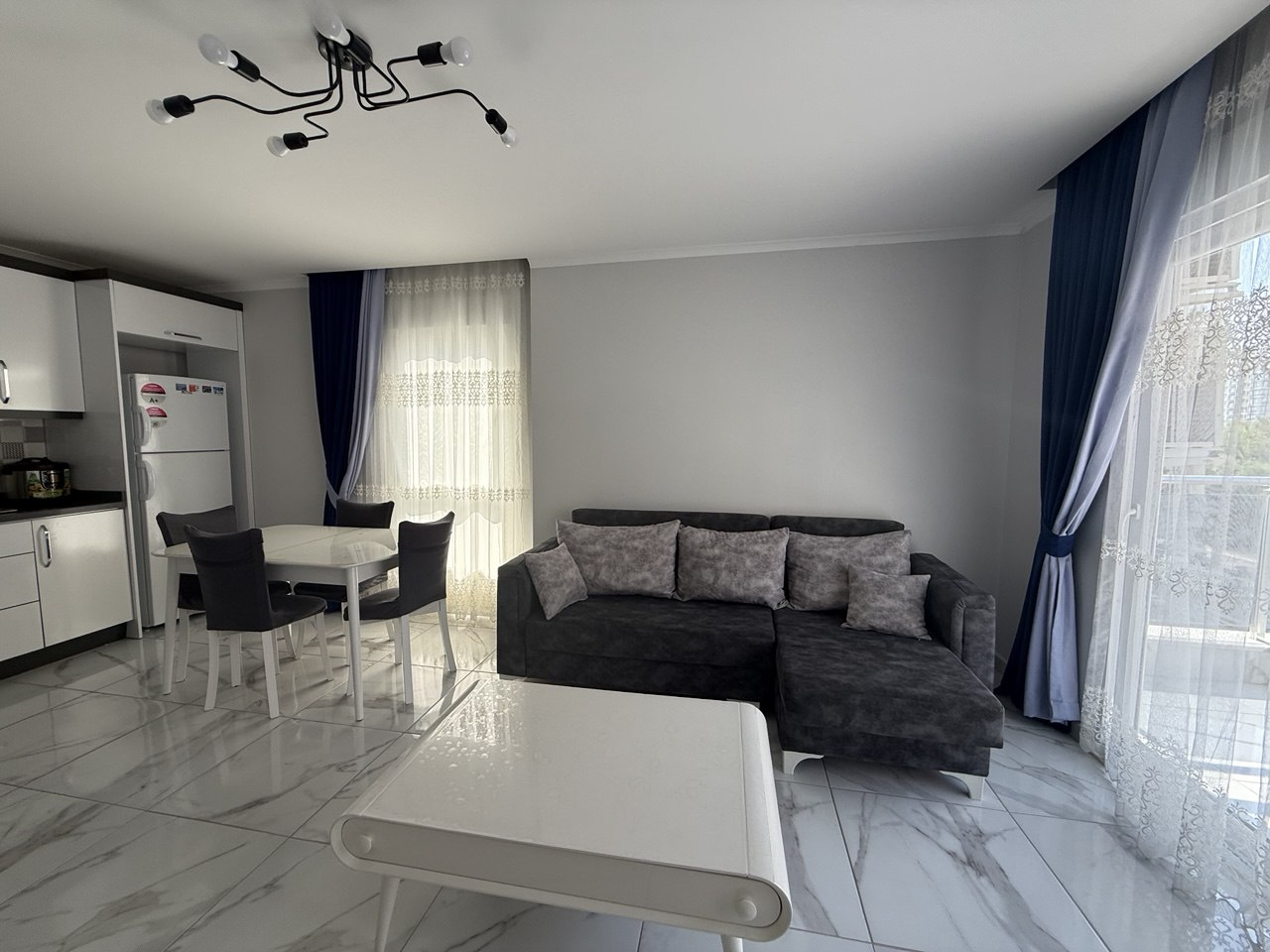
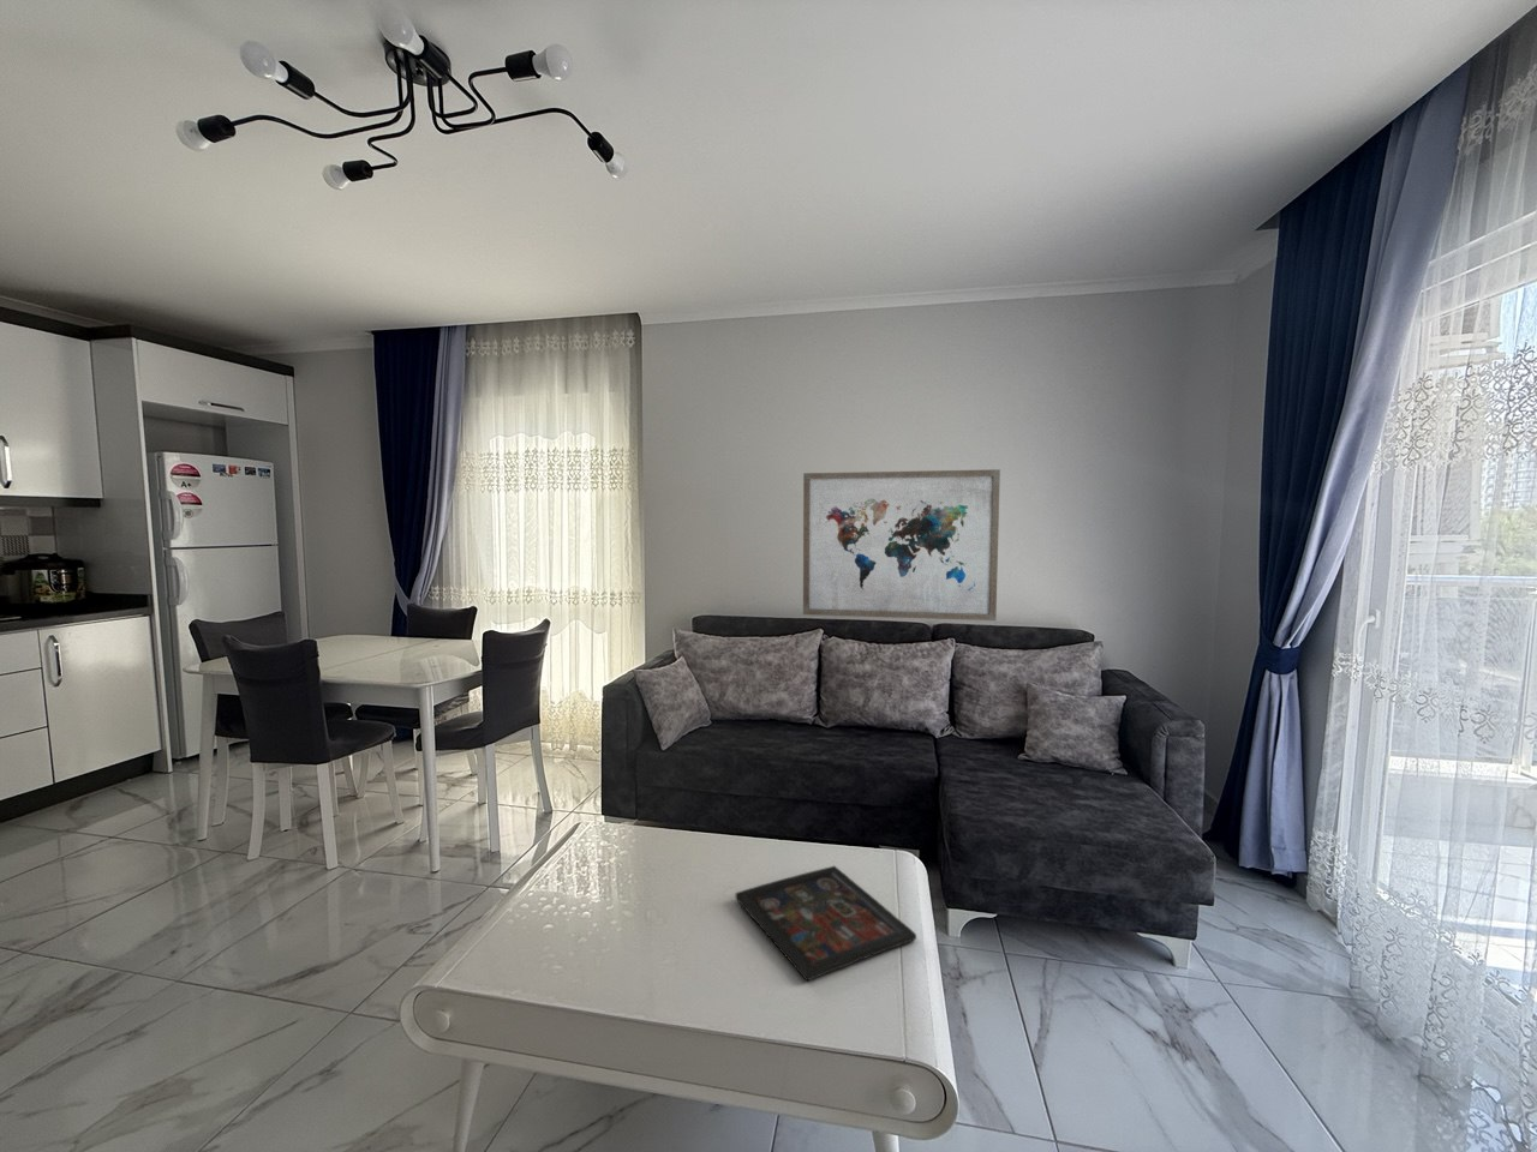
+ wall art (897, 545)
+ decorative tray (822, 915)
